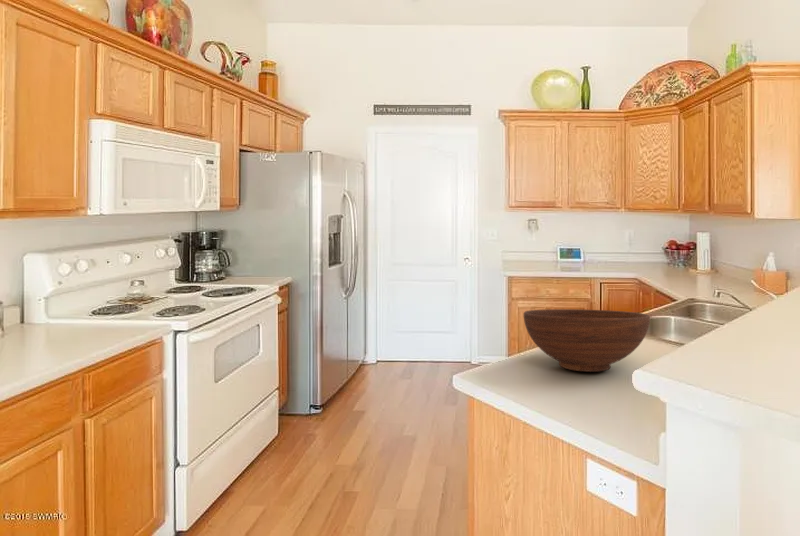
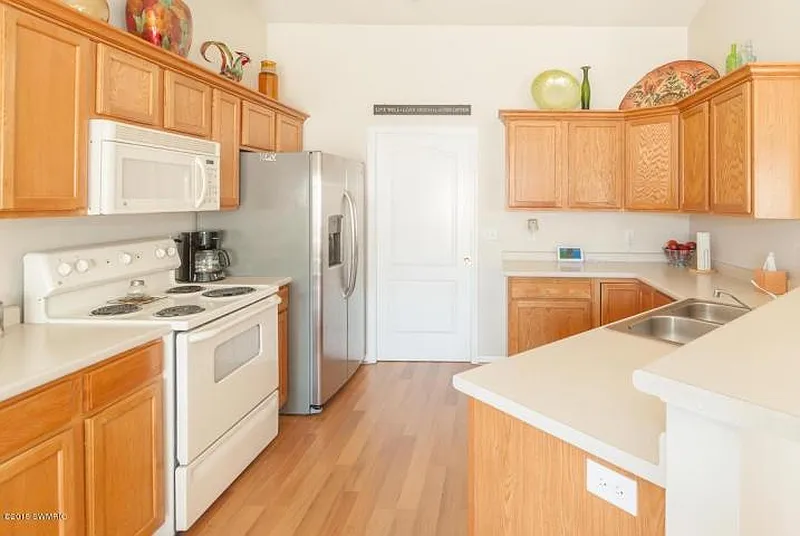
- fruit bowl (584, 341)
